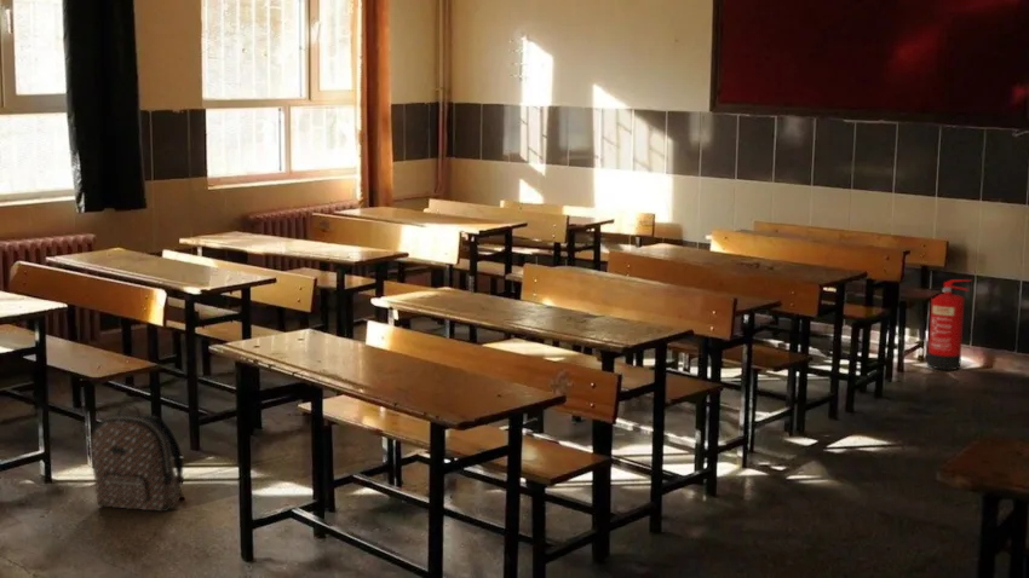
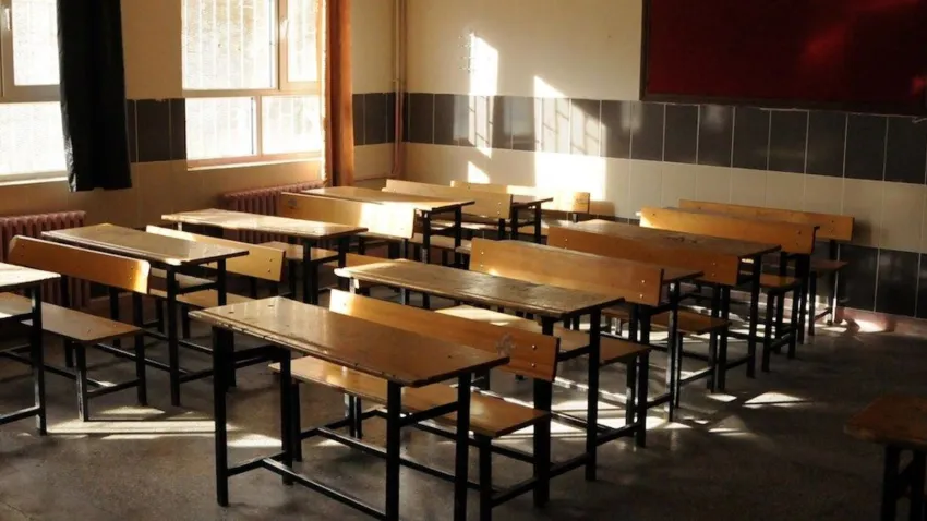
- backpack (136, 453)
- fire extinguisher (943, 322)
